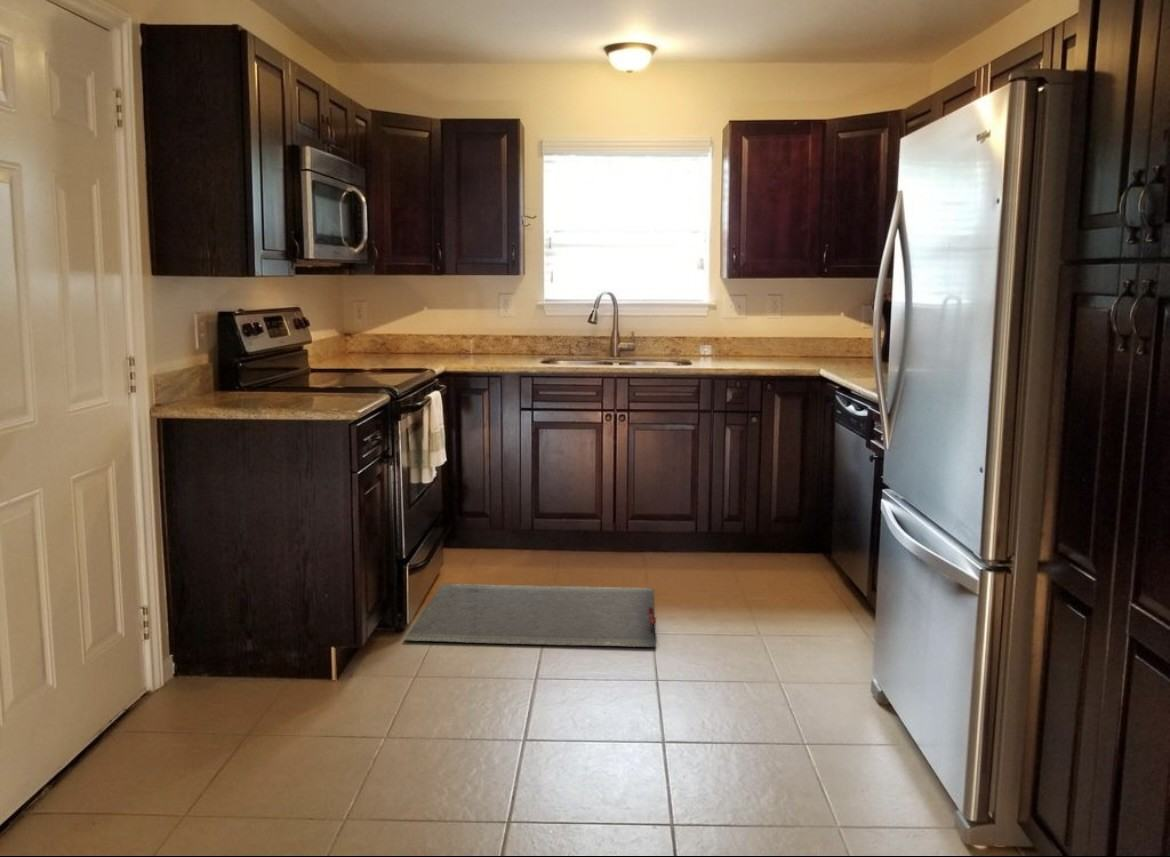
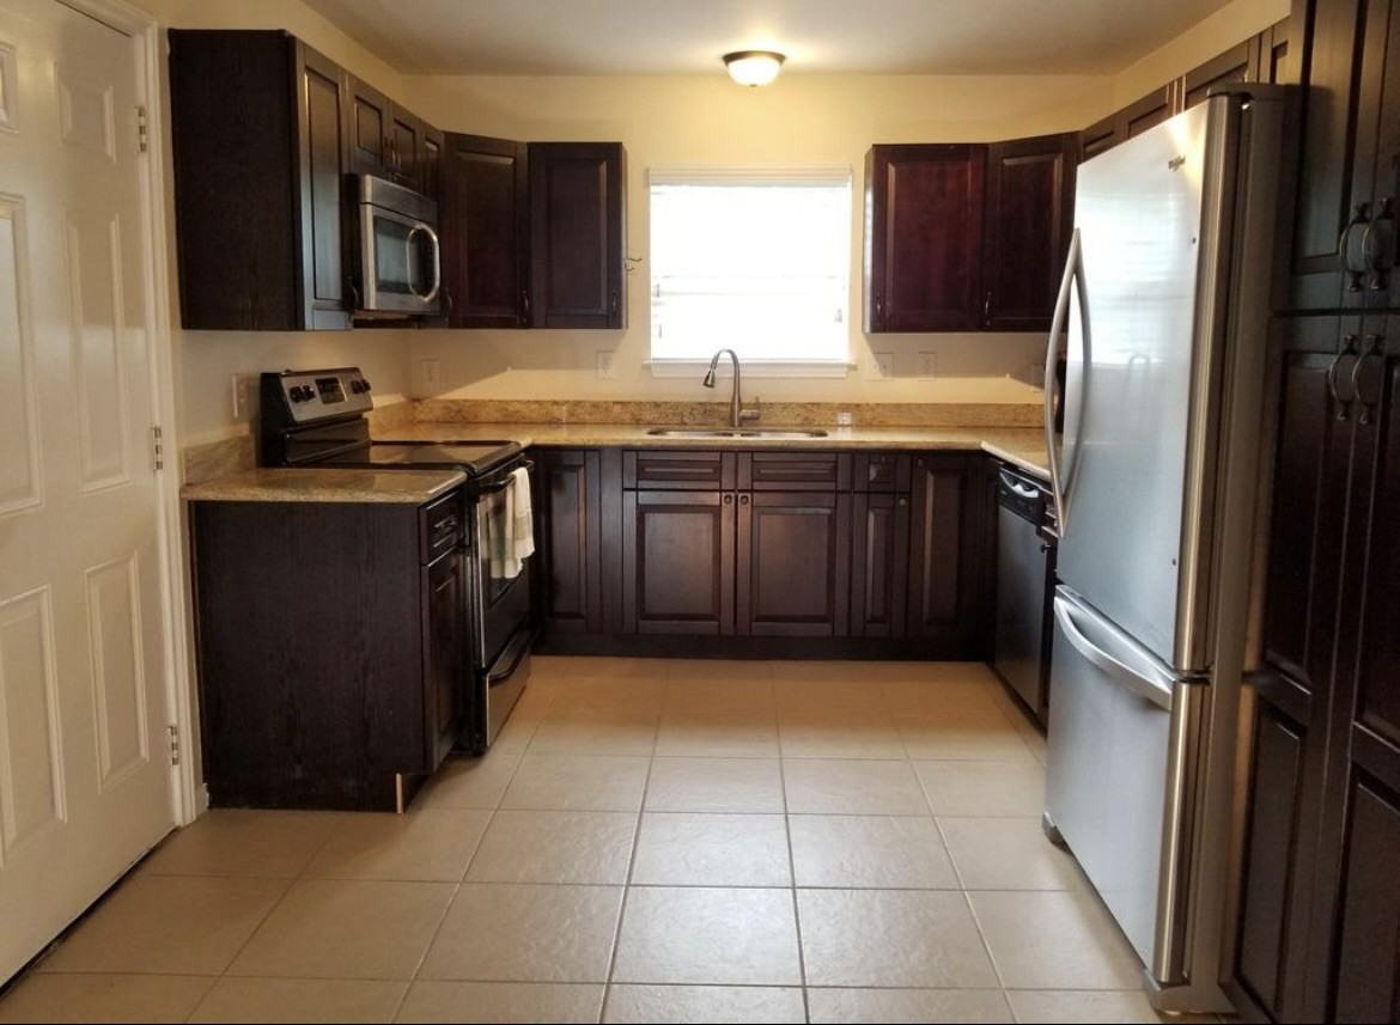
- door mat (538, 604)
